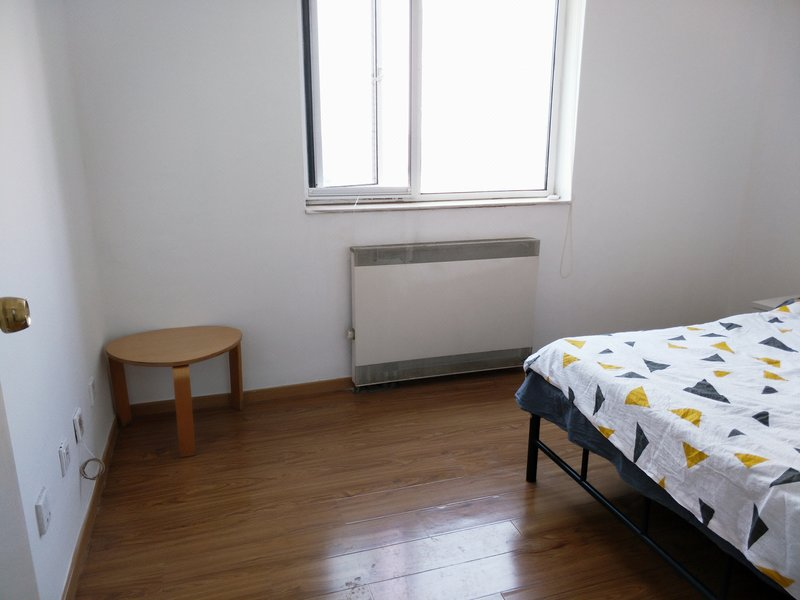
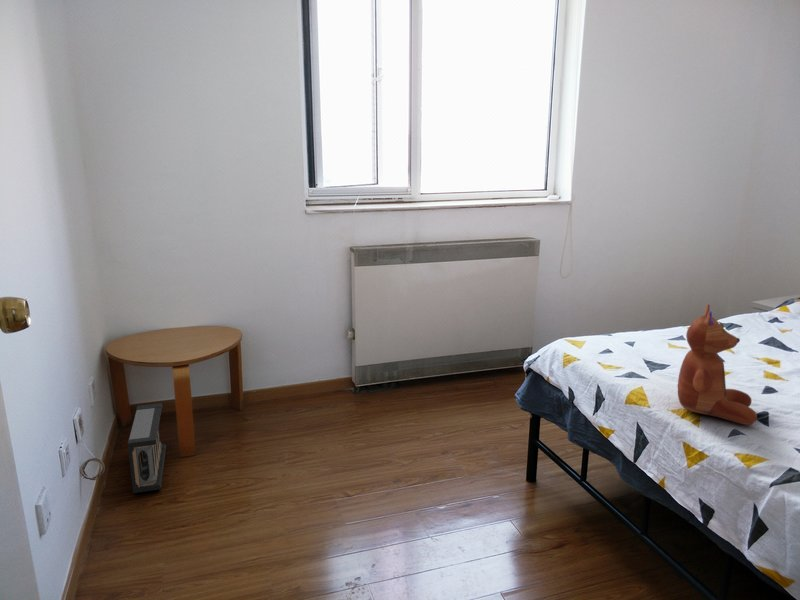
+ toy (720, 361)
+ speaker (148, 445)
